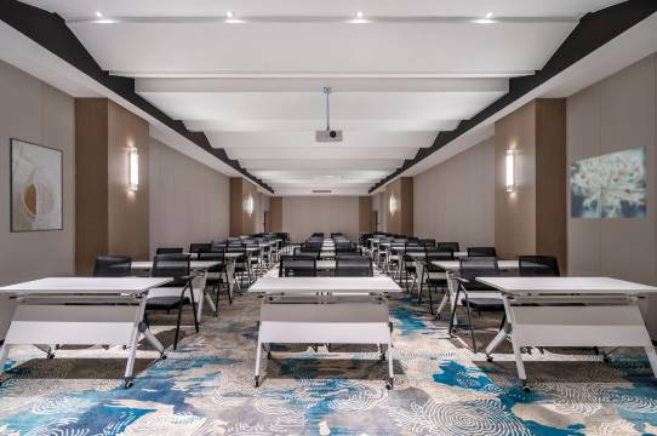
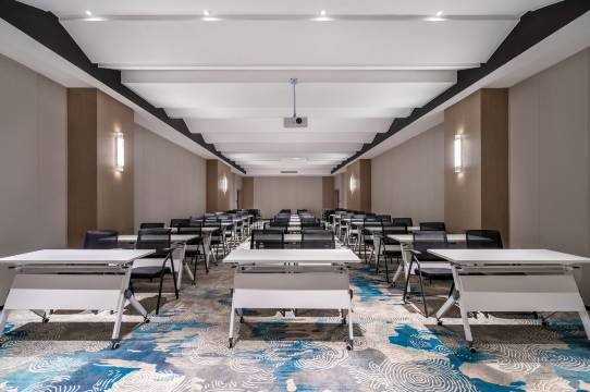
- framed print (38, 188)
- wall art (602, 187)
